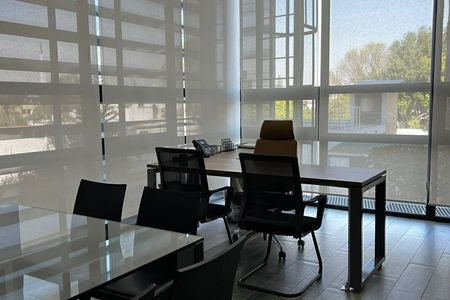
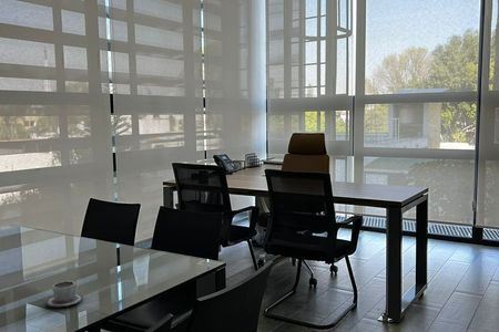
+ cup (64, 292)
